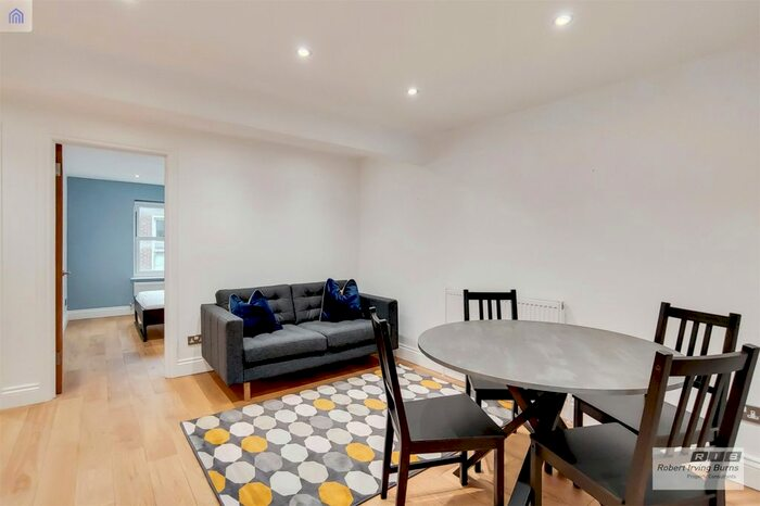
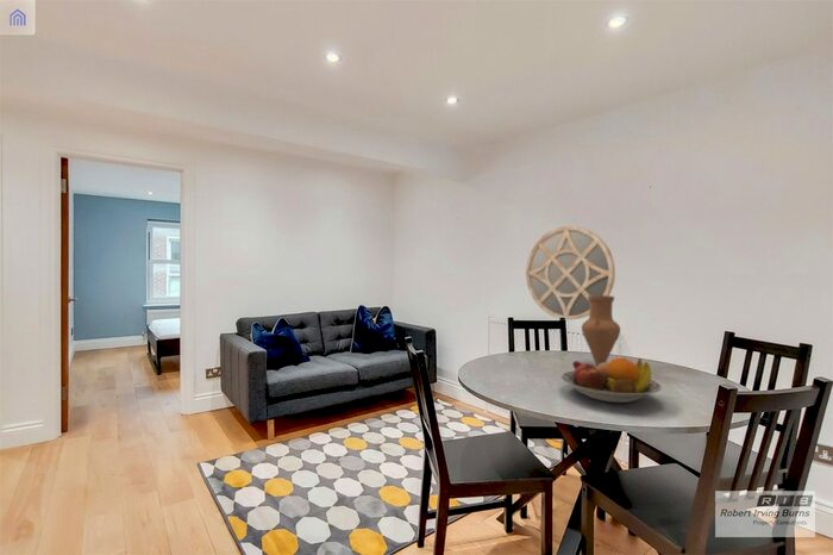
+ home mirror (566, 273)
+ fruit bowl (608, 376)
+ vase (600, 330)
